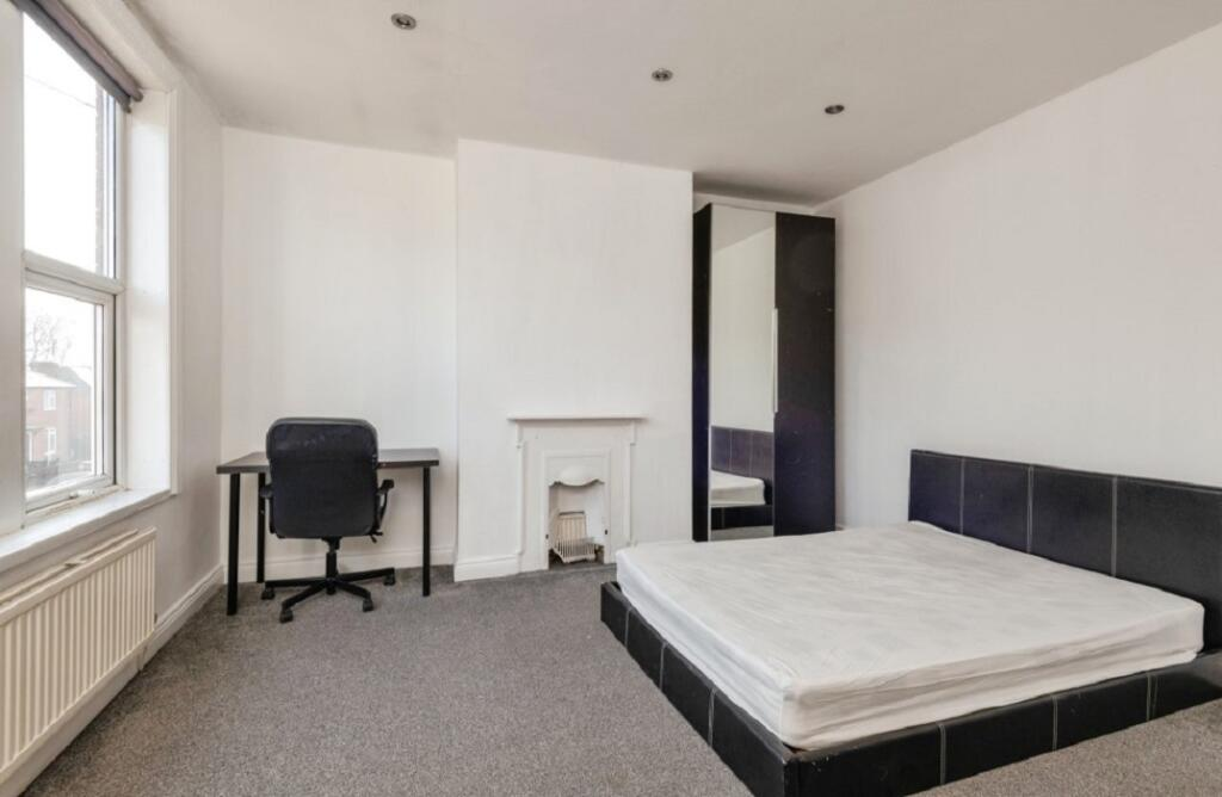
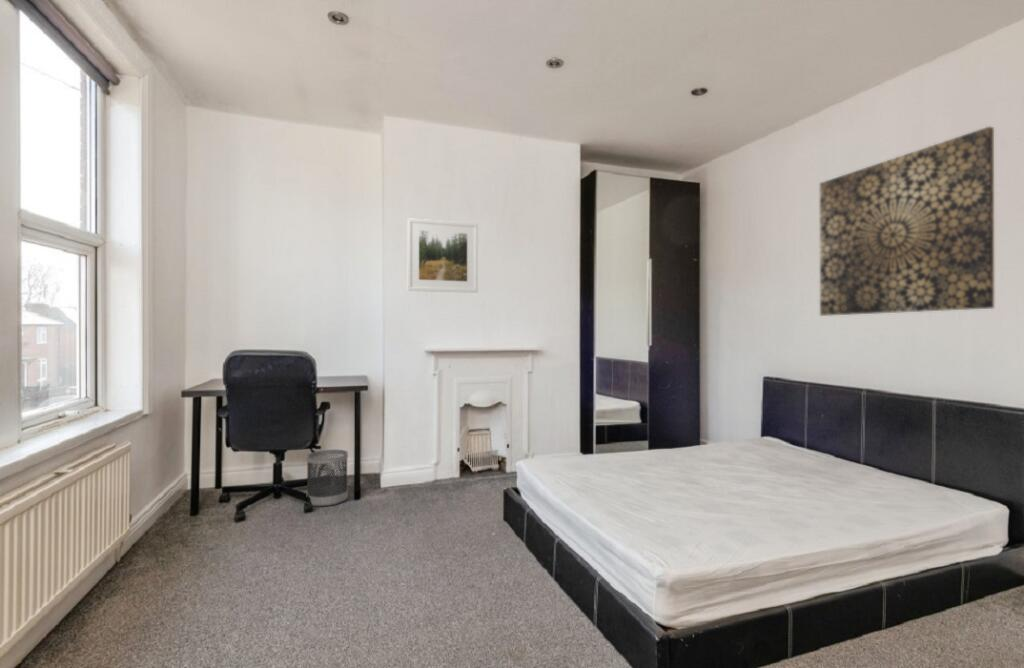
+ wall art (893, 235)
+ wastebasket (327, 476)
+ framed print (443, 256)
